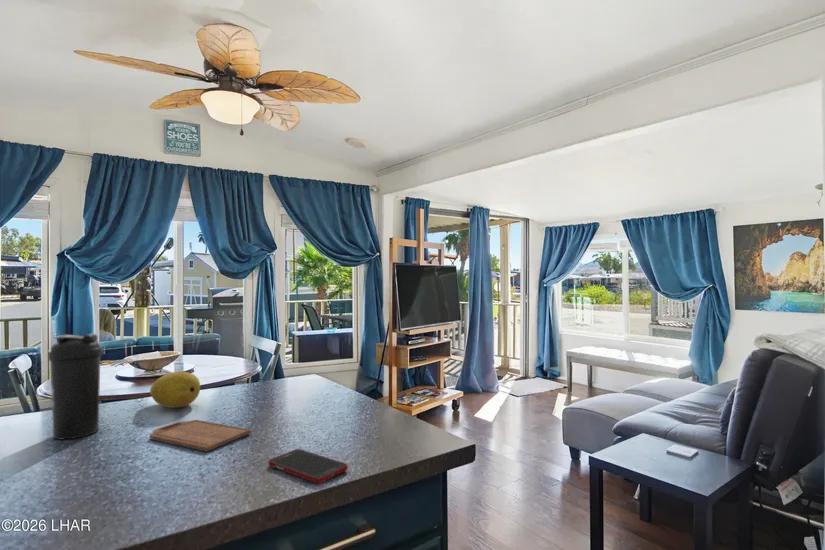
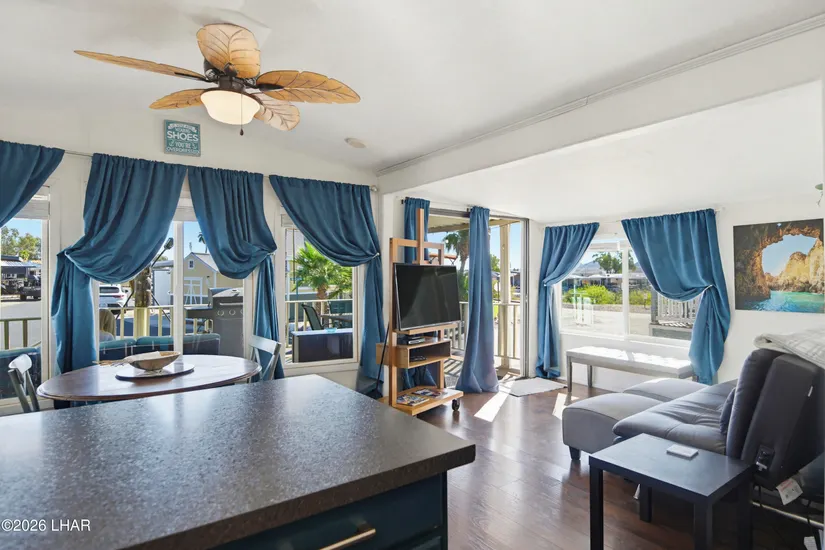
- water bottle (76, 383)
- cell phone (307, 465)
- cutting board (196, 433)
- fruit (173, 388)
